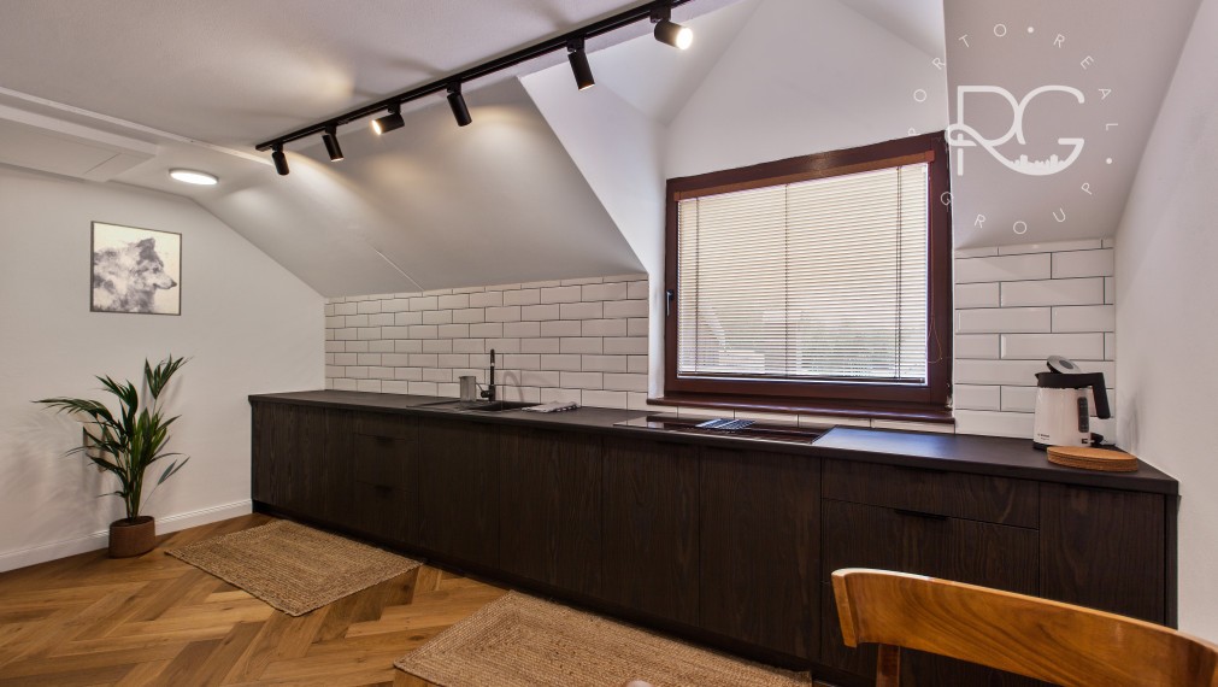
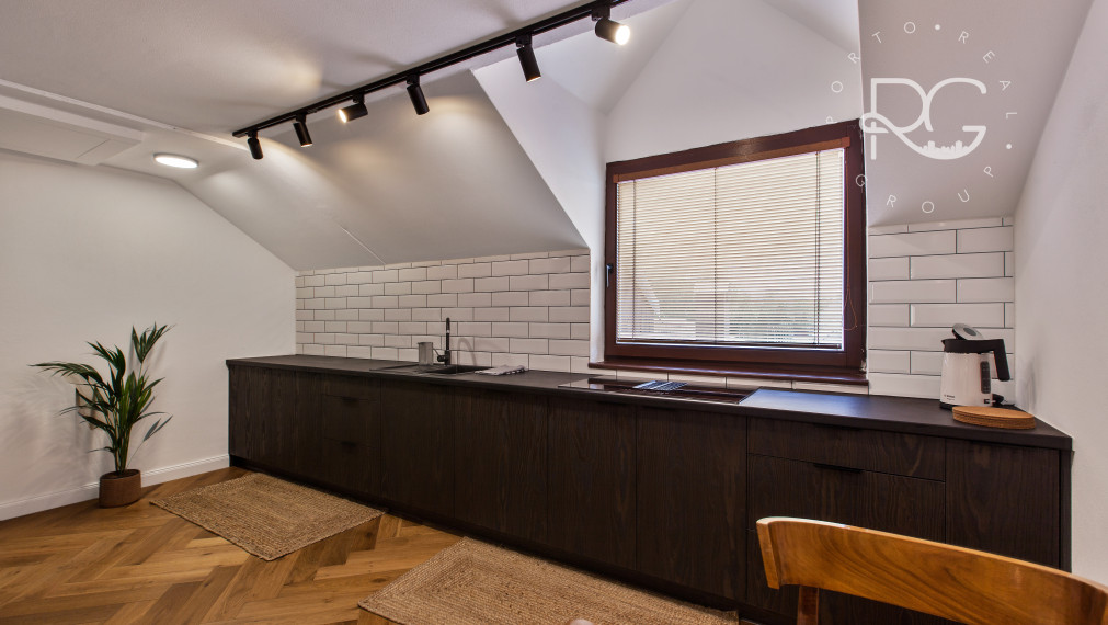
- wall art (137, 270)
